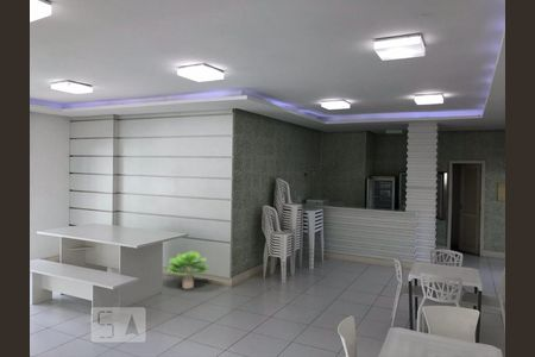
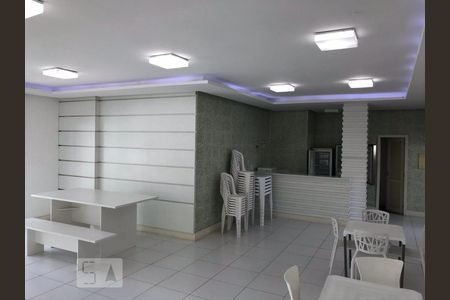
- potted plant (188, 268)
